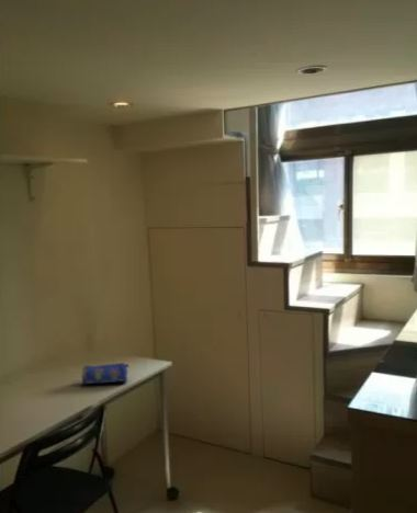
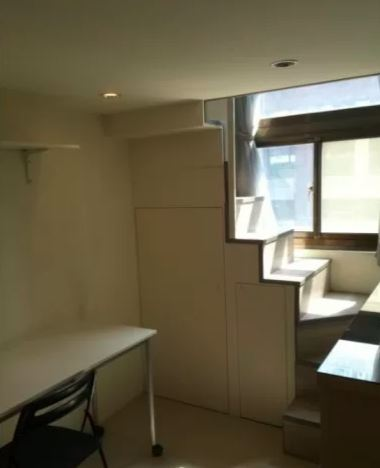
- pencil case (104, 373)
